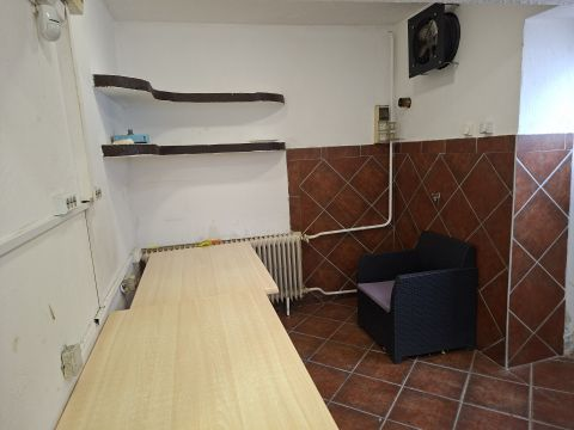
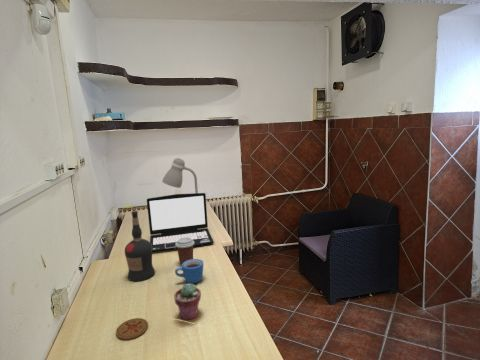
+ mug (189, 272)
+ potted succulent (188, 299)
+ laptop (179, 220)
+ coaster (132, 328)
+ desk lamp (180, 187)
+ liquor bottle (138, 243)
+ coffee cup (185, 251)
